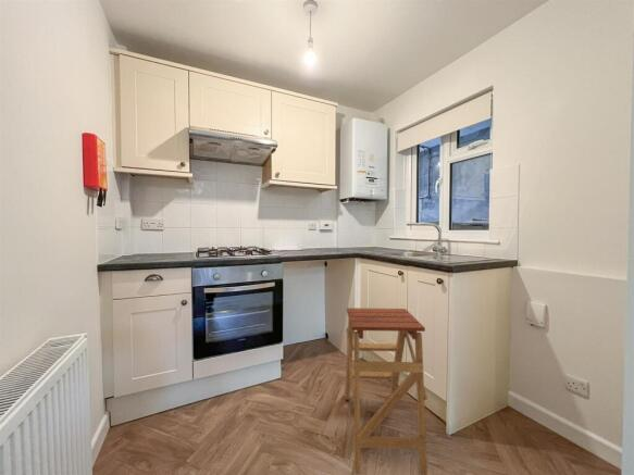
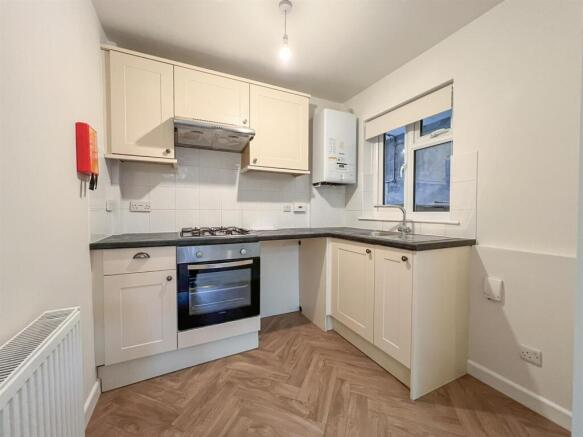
- step ladder (378, 371)
